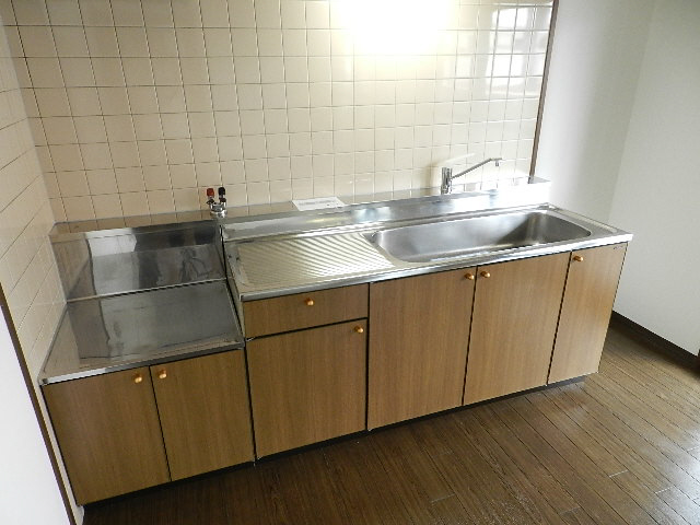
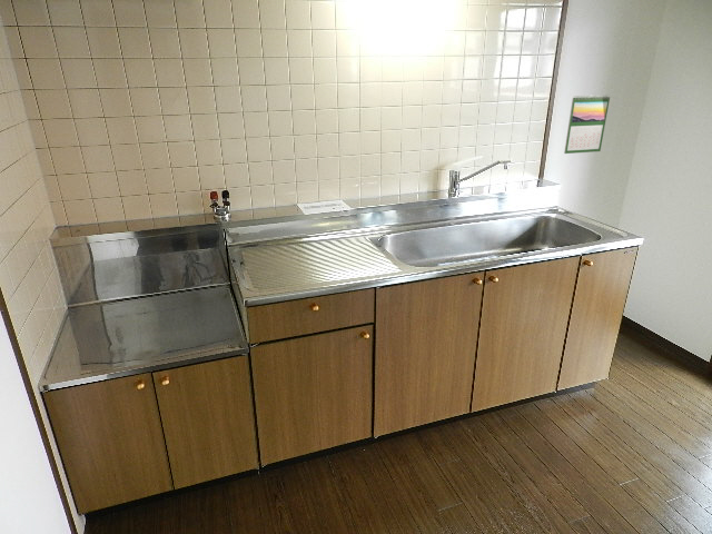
+ calendar (586, 123)
